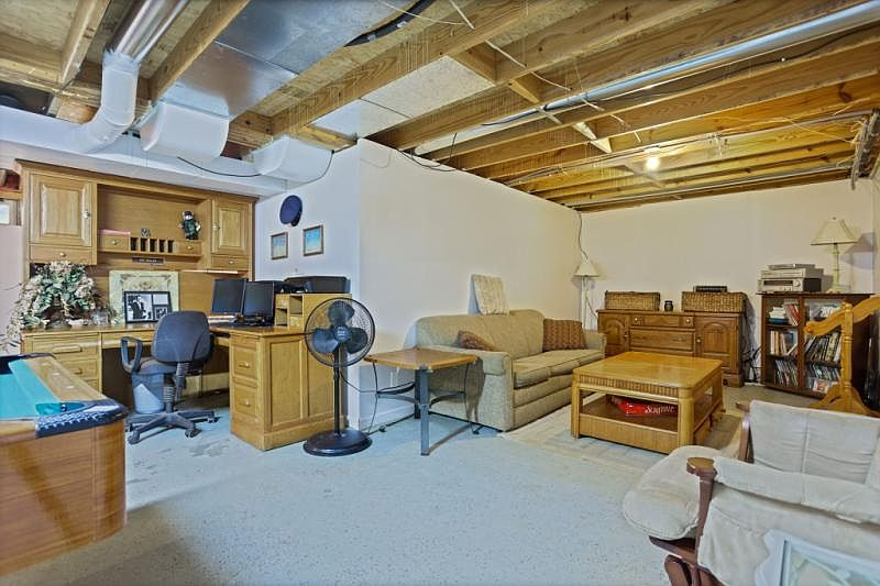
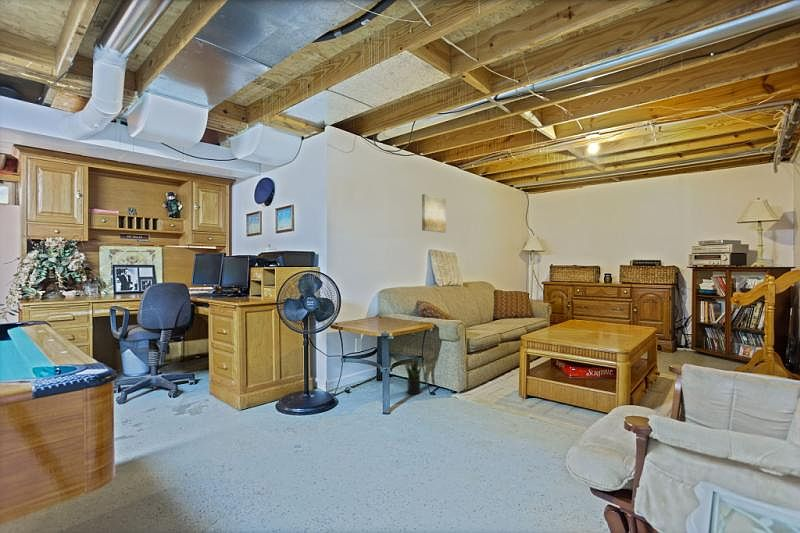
+ wall art (434, 214)
+ potted plant (413, 375)
